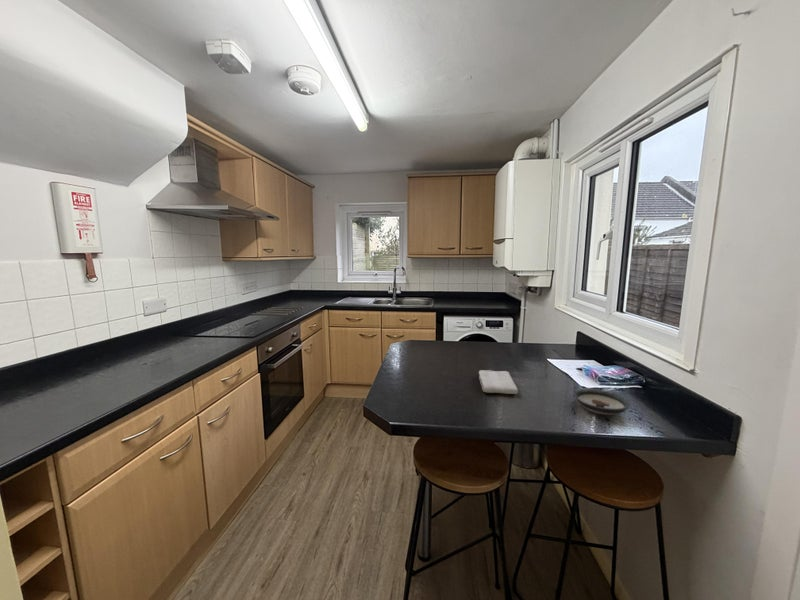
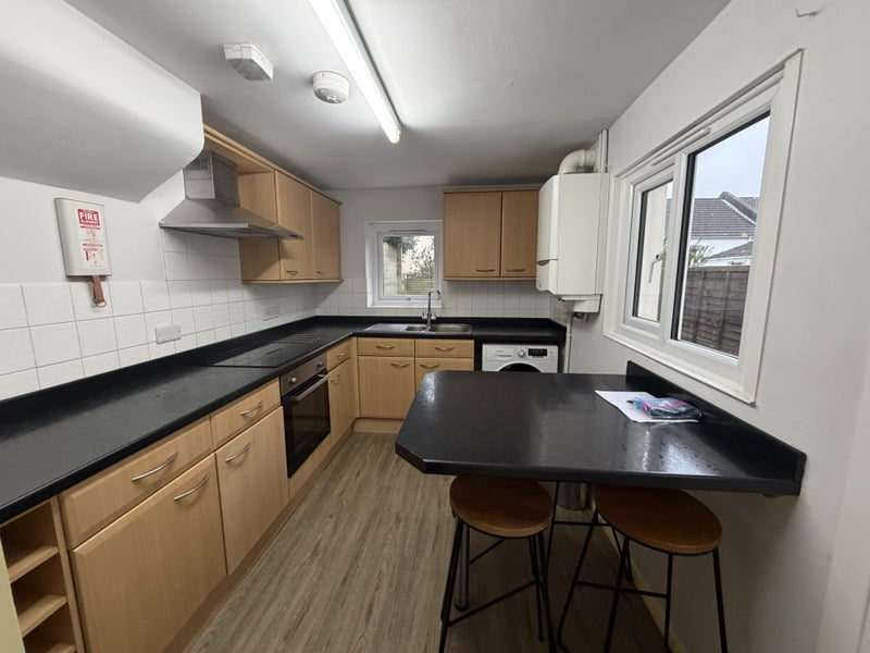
- washcloth (496, 380)
- saucer (600, 403)
